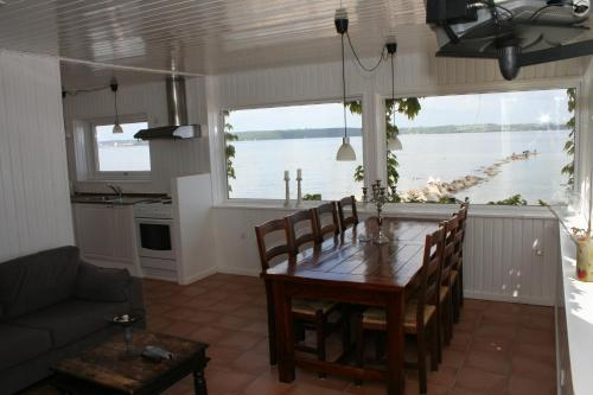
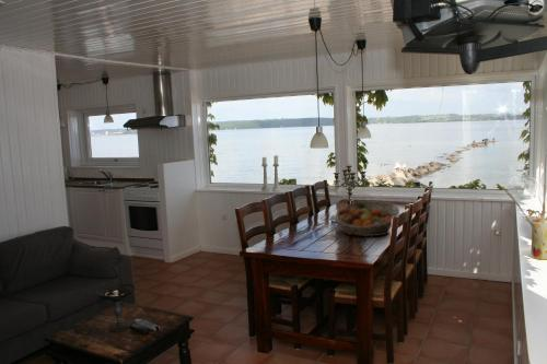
+ fruit basket (366, 218)
